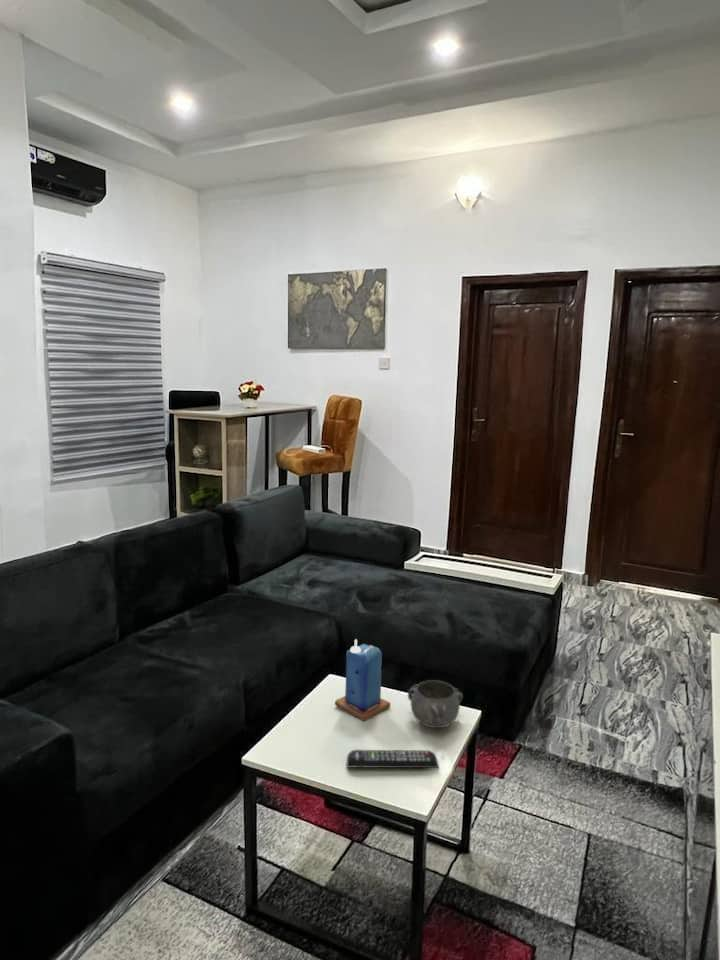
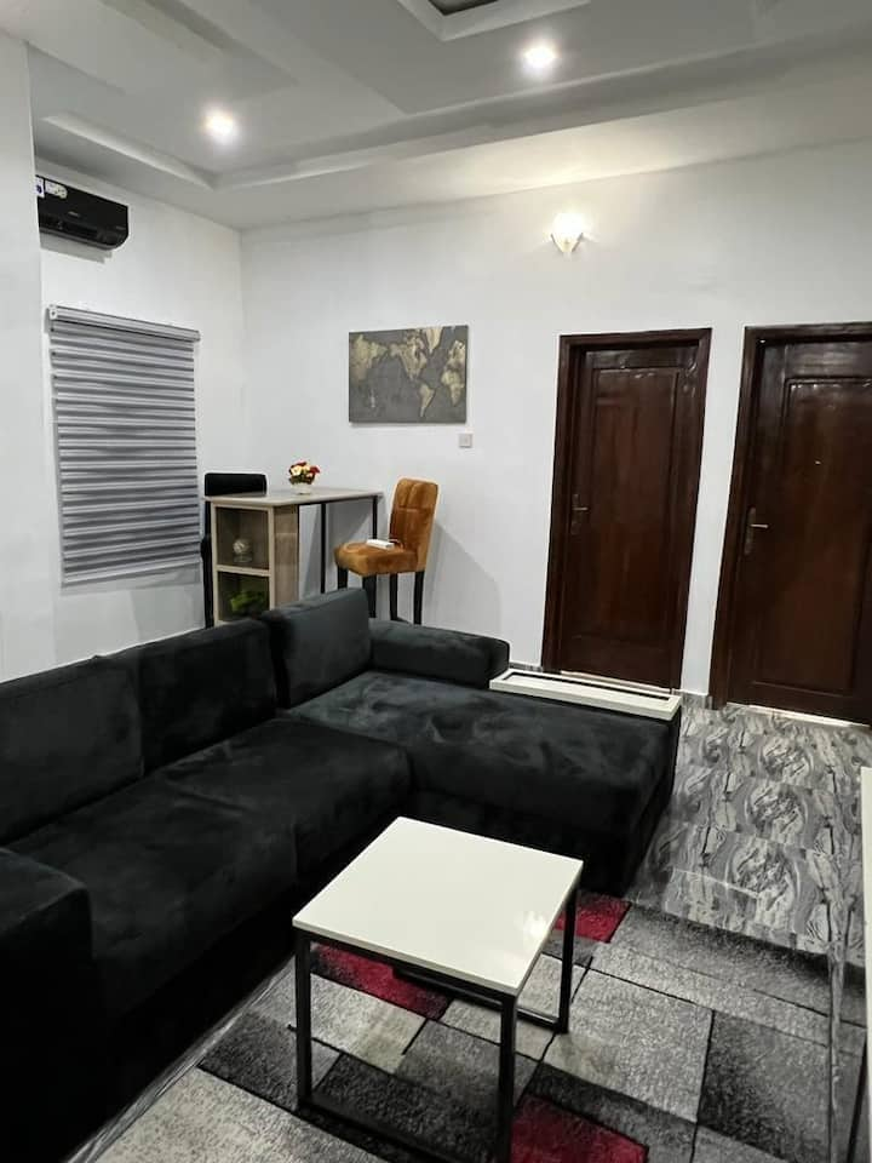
- remote control (392, 760)
- candle (363, 674)
- decorative bowl (438, 707)
